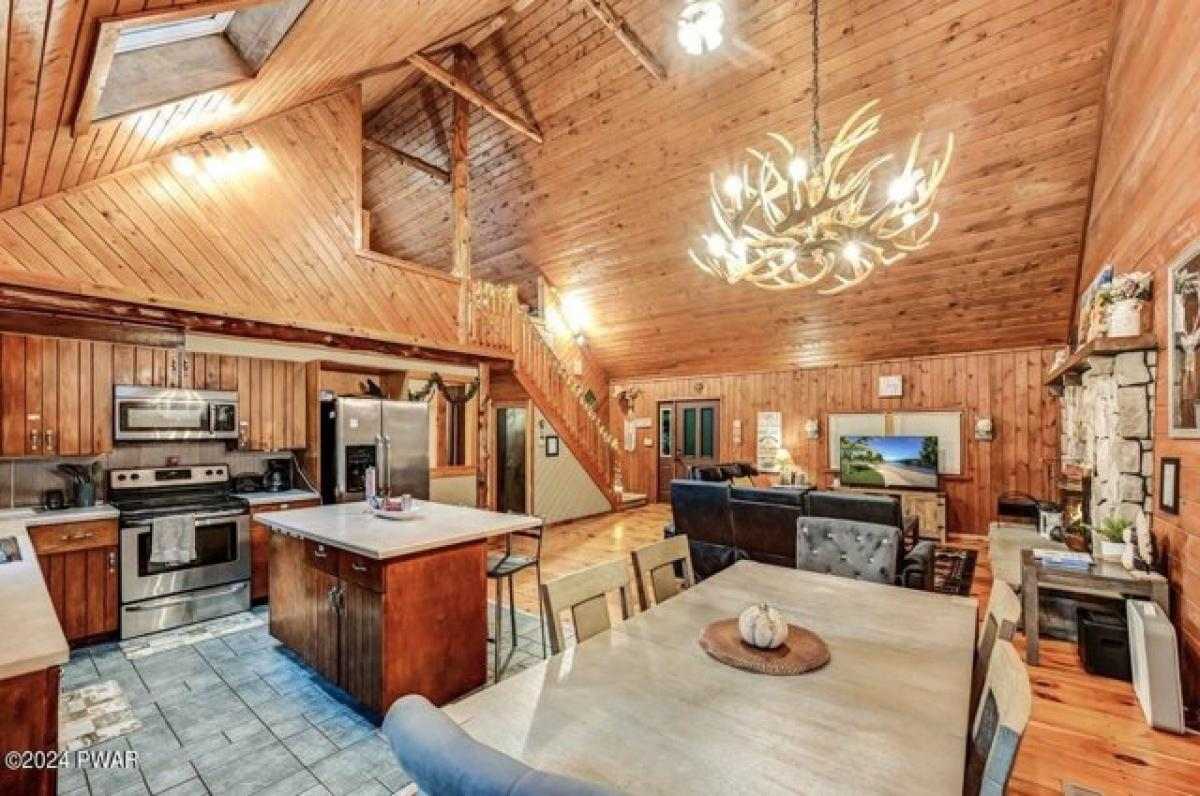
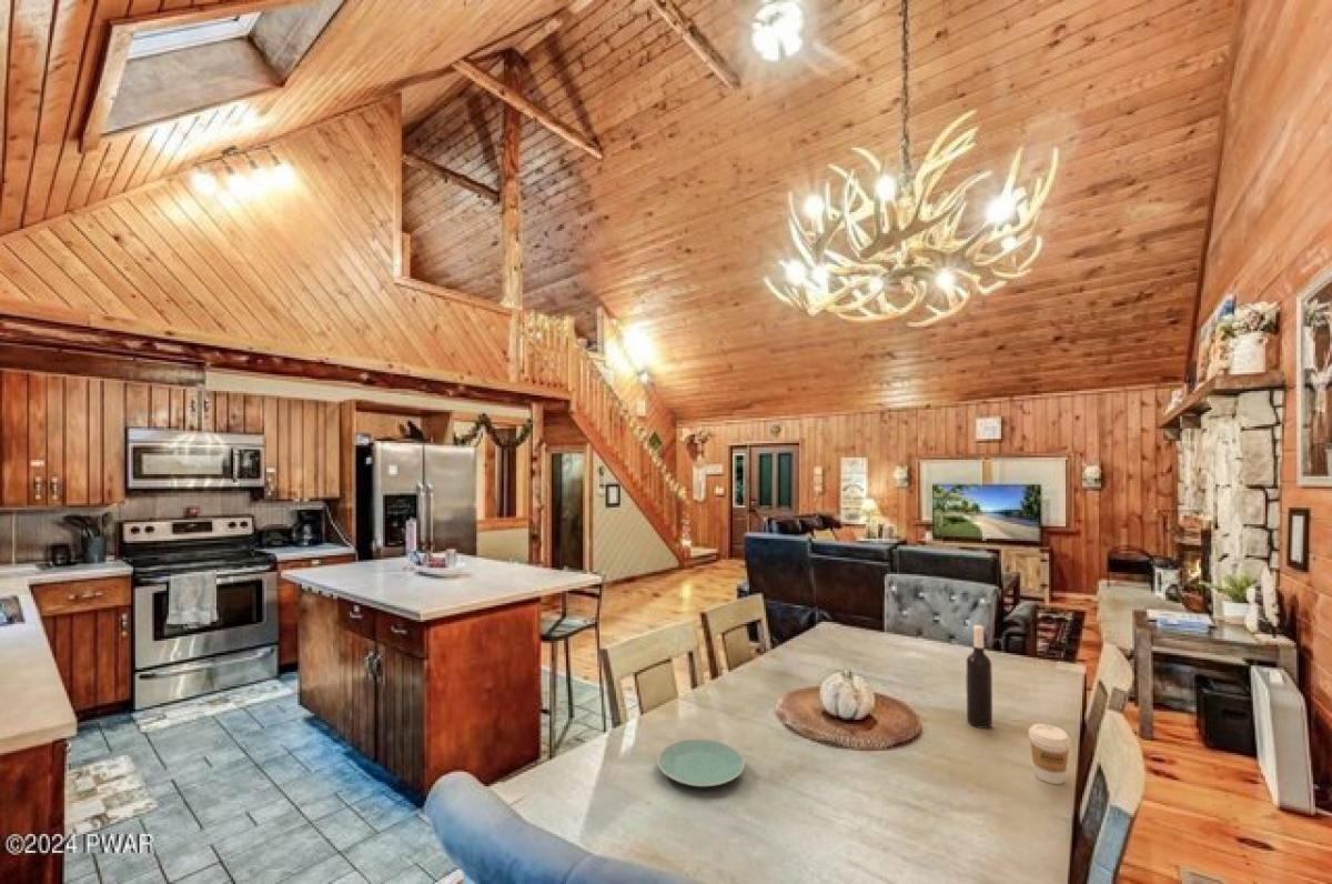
+ wine bottle (979, 674)
+ coffee cup (1049, 753)
+ plate (700, 764)
